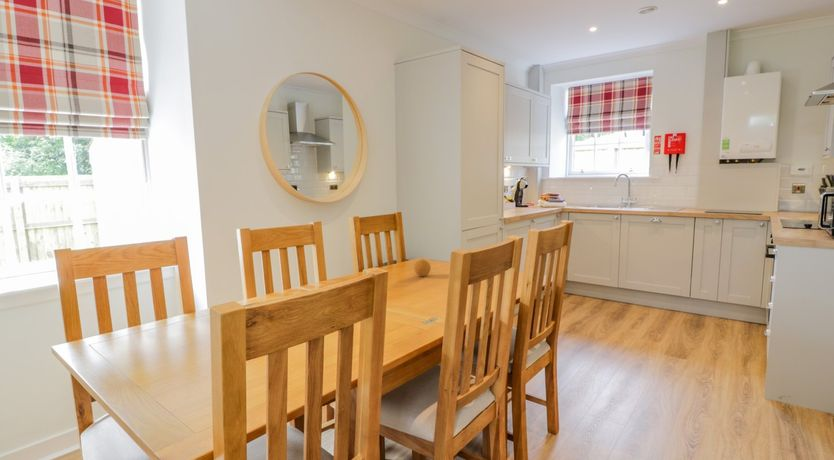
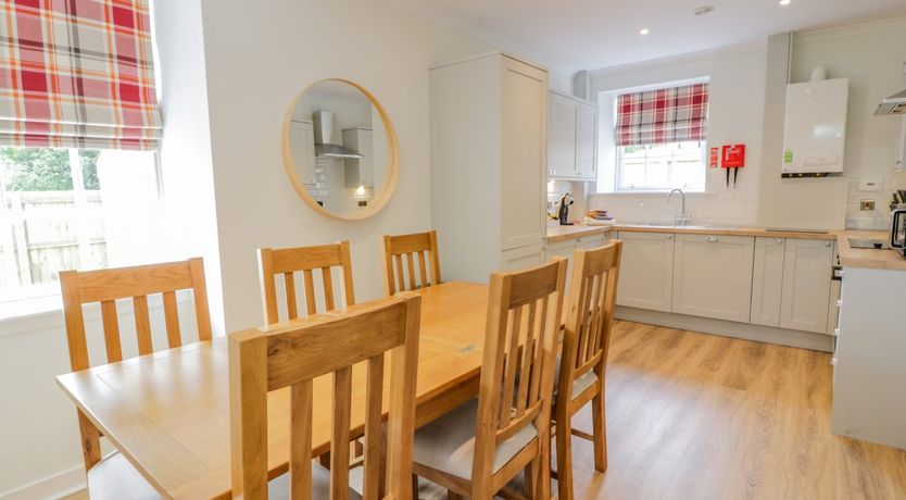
- fruit (422, 267)
